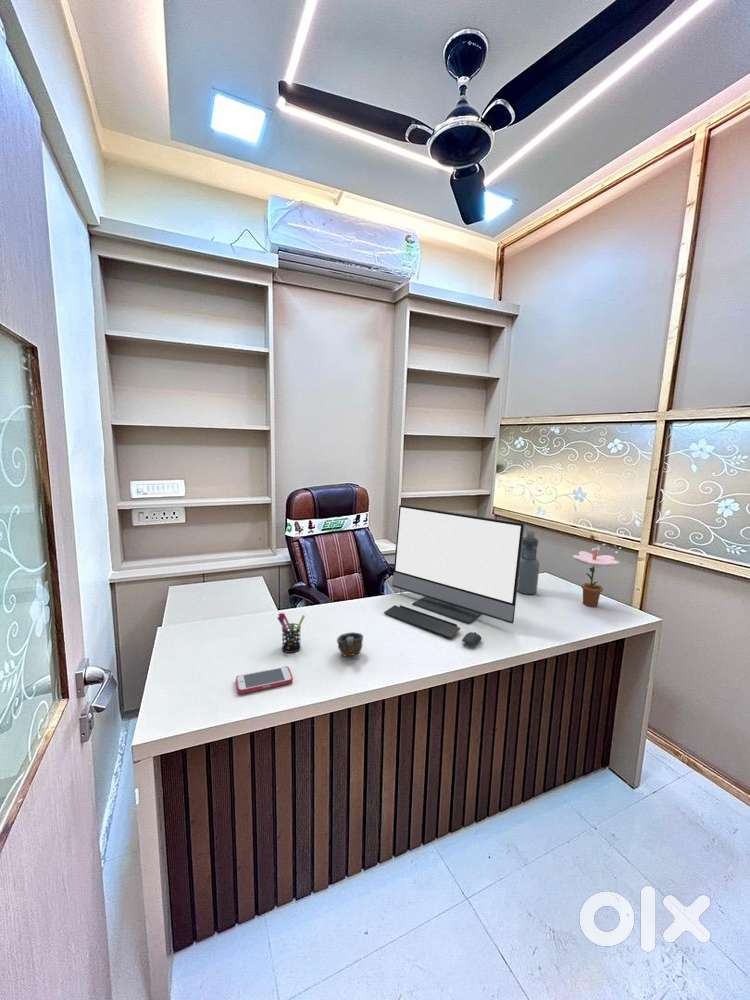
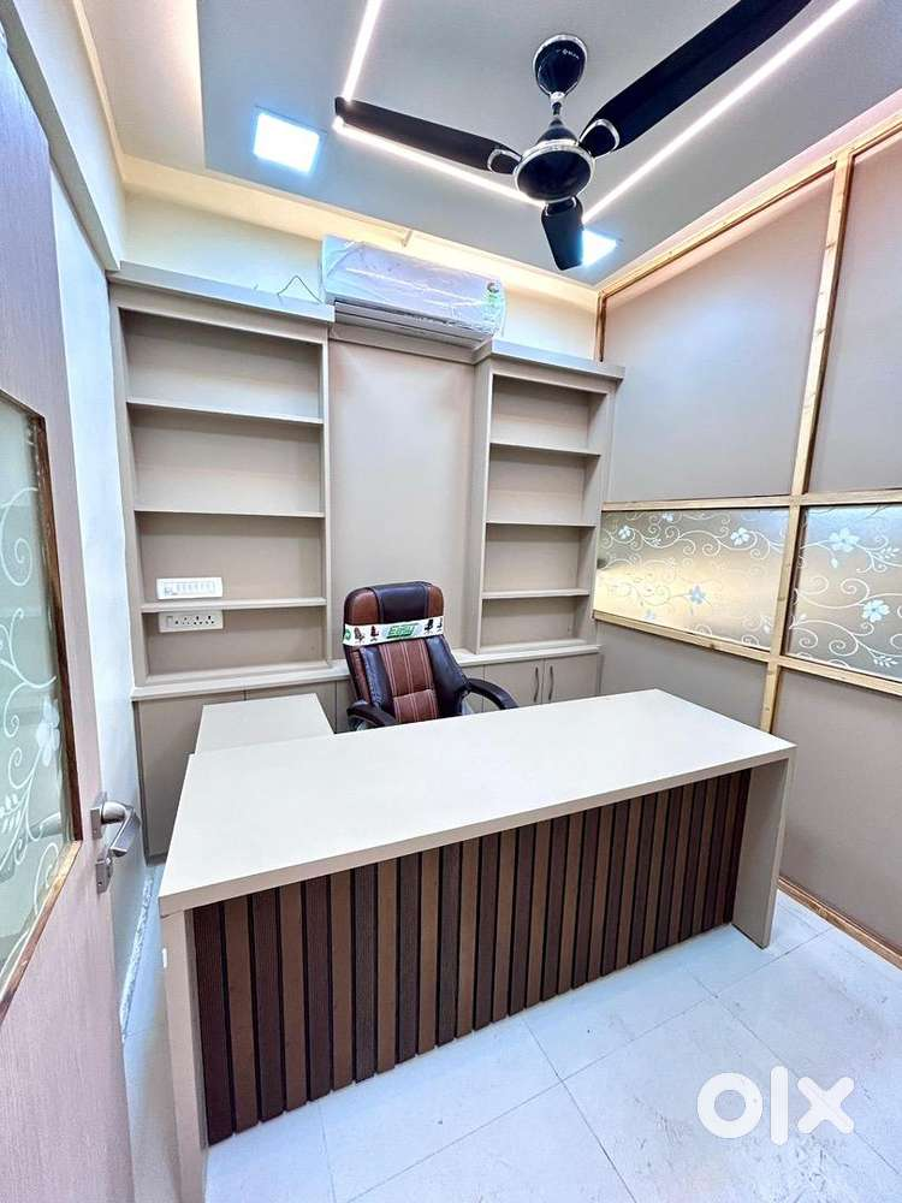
- monitor (441, 566)
- smartphone (264, 679)
- pen holder (290, 631)
- flower (599, 566)
- water bottle (528, 562)
- cup (348, 643)
